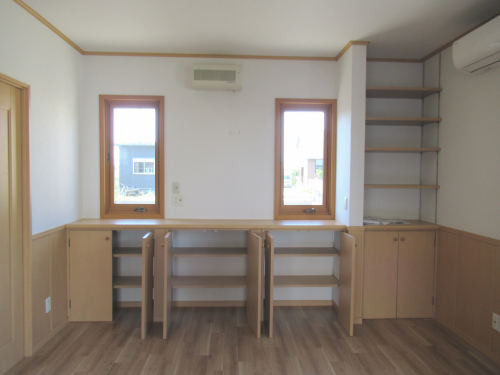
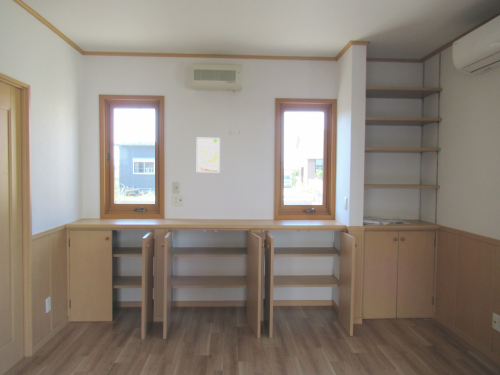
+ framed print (208, 155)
